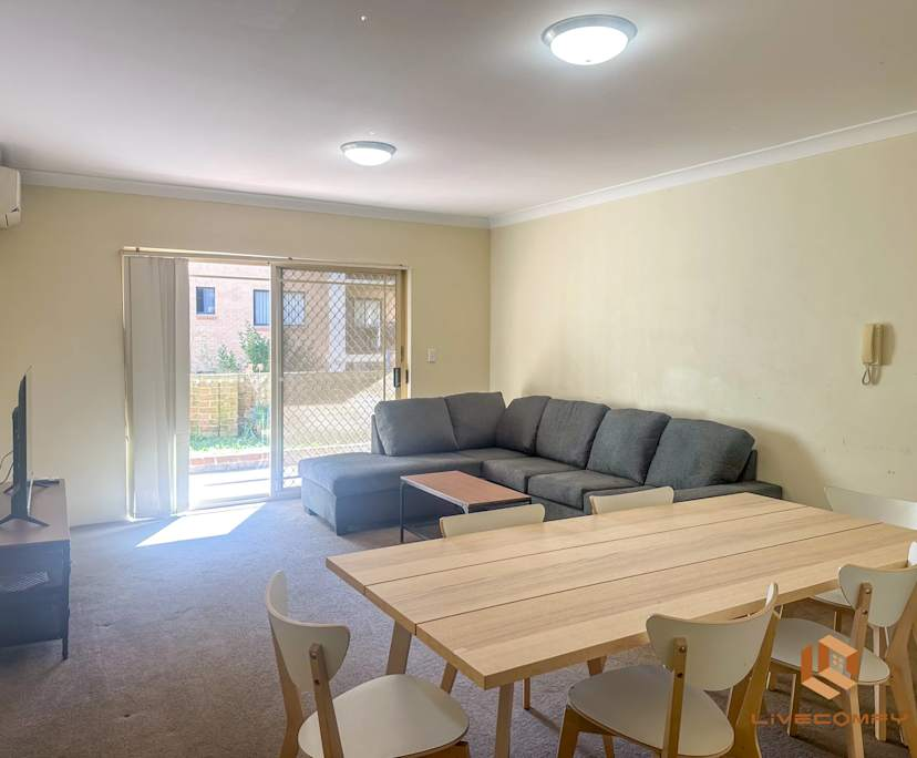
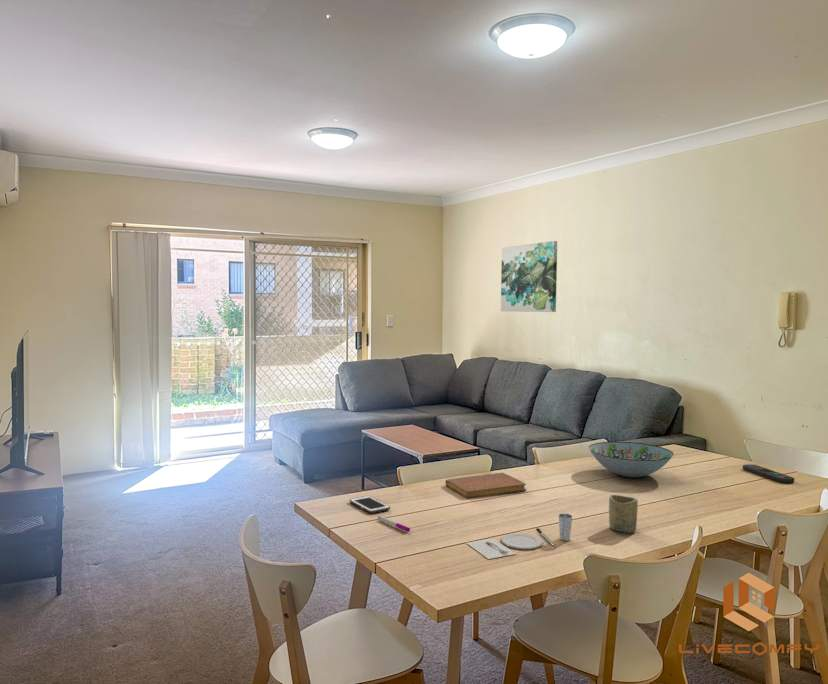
+ wall art (527, 278)
+ cup (622, 513)
+ cell phone (369, 504)
+ decorative bowl (629, 462)
+ placemat (521, 533)
+ pen (393, 523)
+ notebook (485, 484)
+ remote control (767, 473)
